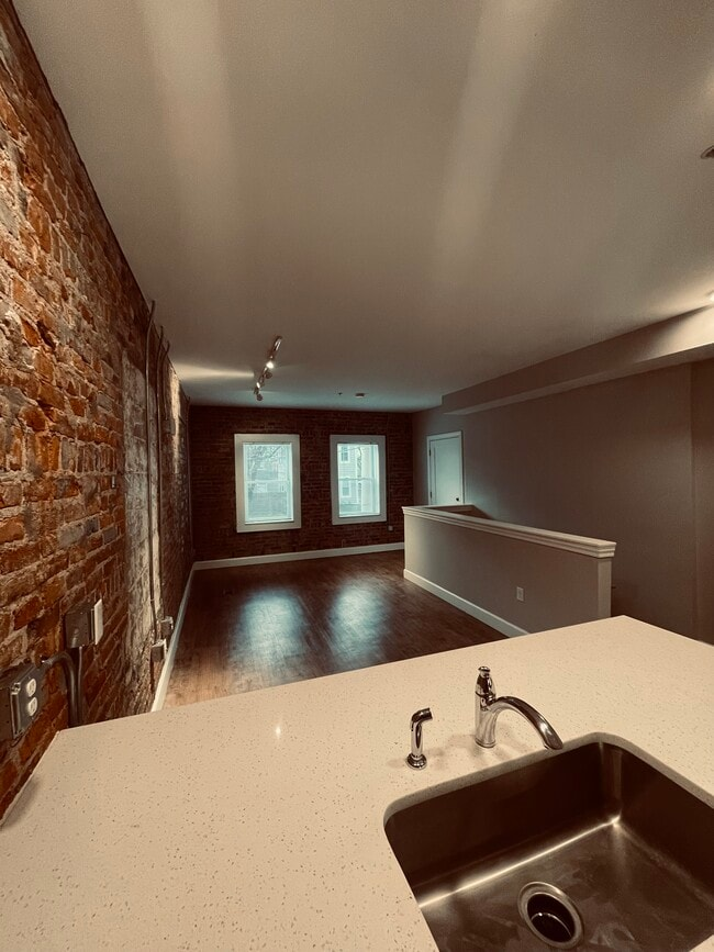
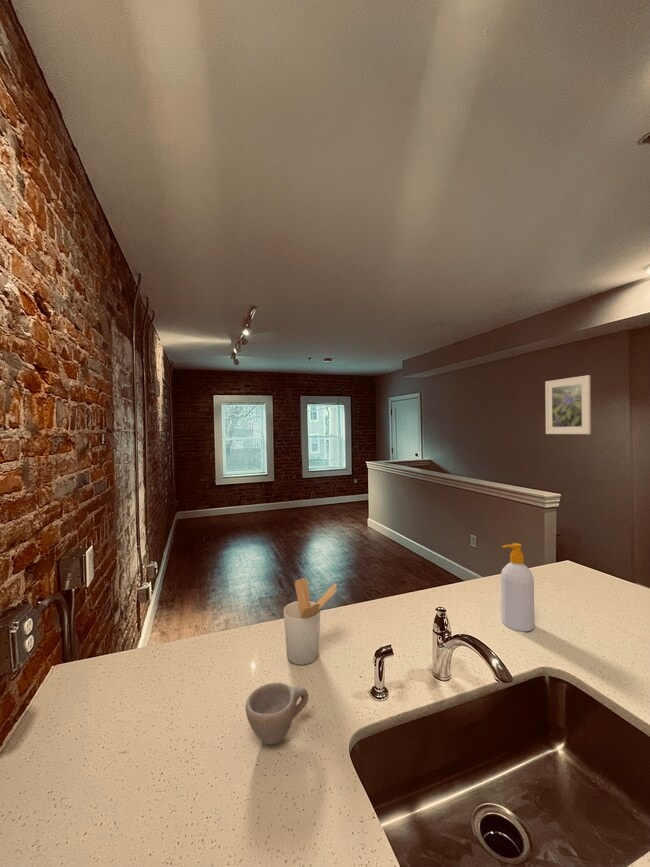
+ cup (278, 712)
+ soap bottle (516, 584)
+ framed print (566, 406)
+ utensil holder (312, 619)
